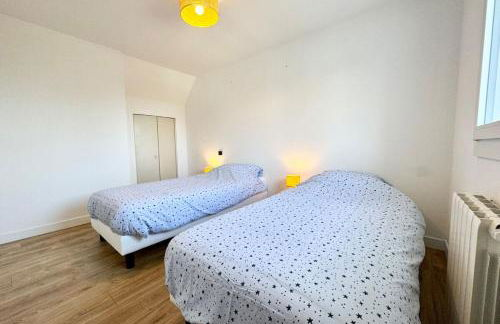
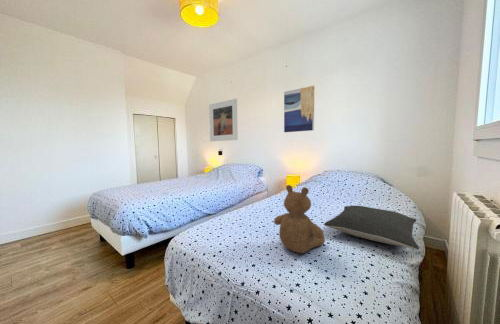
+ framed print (222, 121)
+ pillow (371, 222)
+ teddy bear (301, 216)
+ wall art (298, 110)
